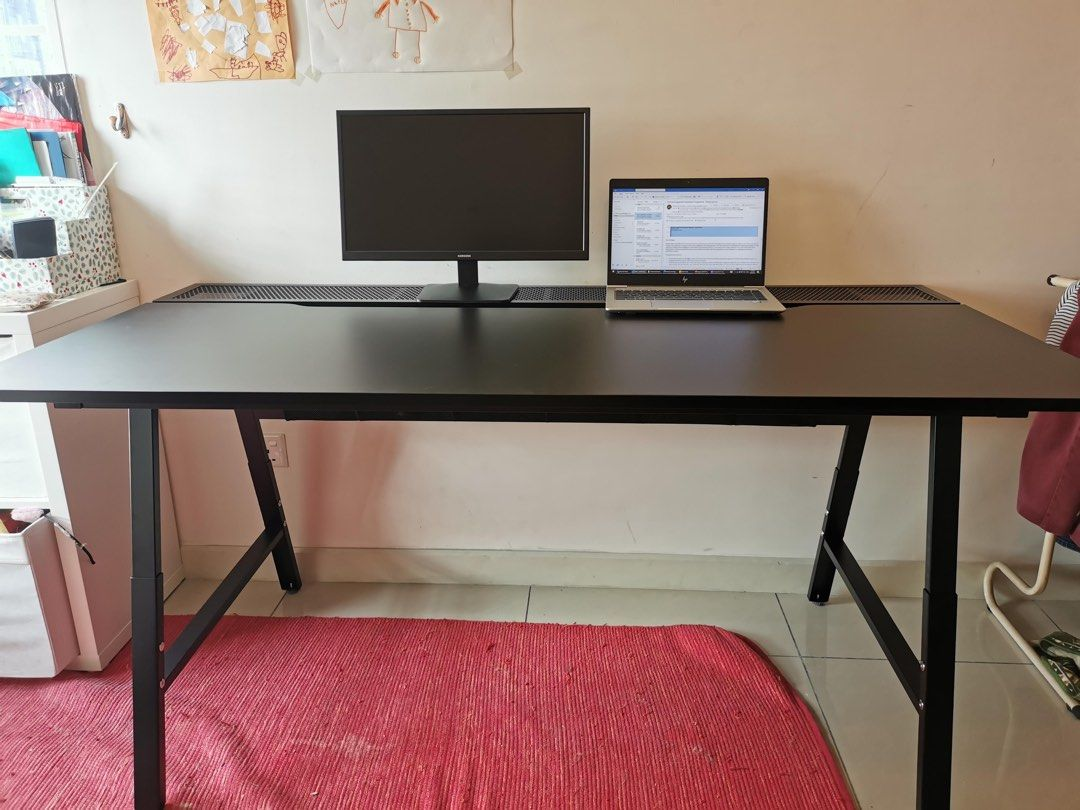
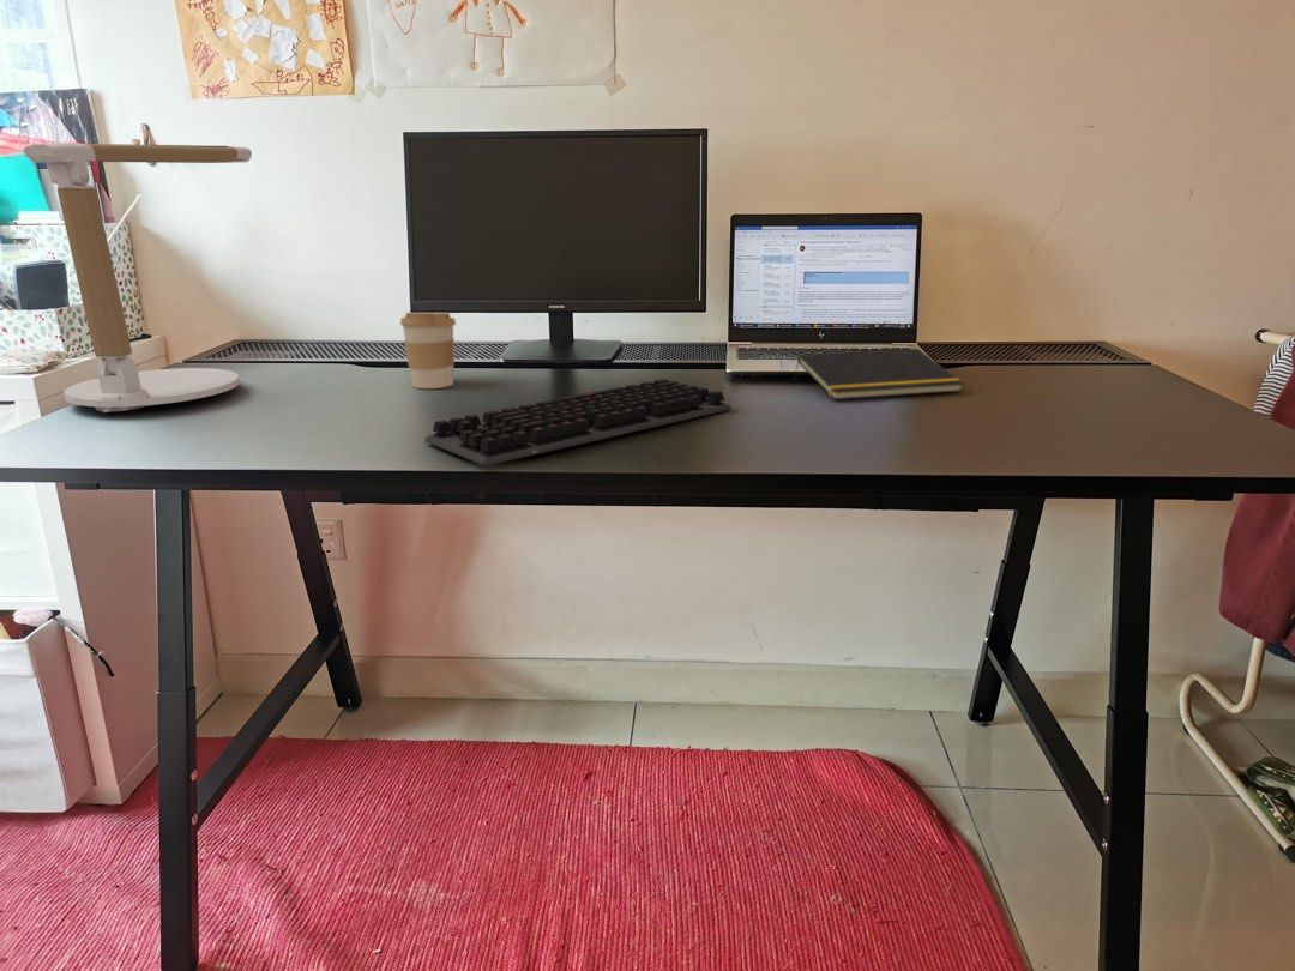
+ notepad (878, 372)
+ desk lamp (116, 283)
+ coffee cup (429, 348)
+ computer keyboard (586, 416)
